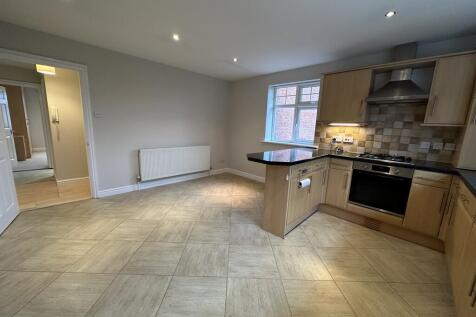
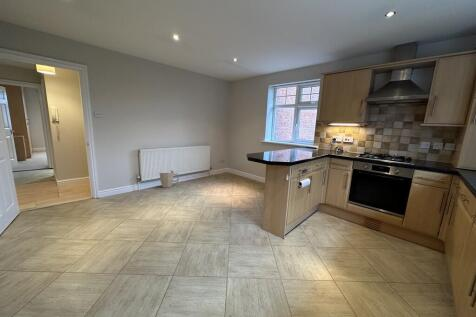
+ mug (168, 179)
